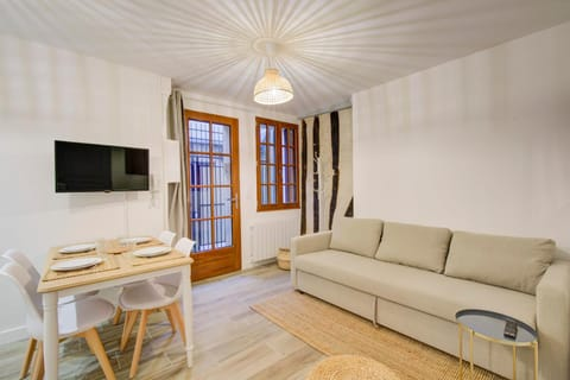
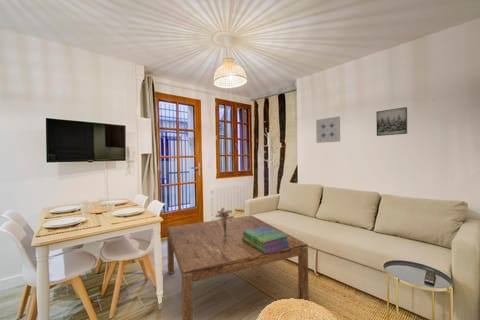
+ wall art (327, 130)
+ coffee table (229, 259)
+ stack of books (264, 238)
+ wall art (391, 122)
+ bouquet (224, 222)
